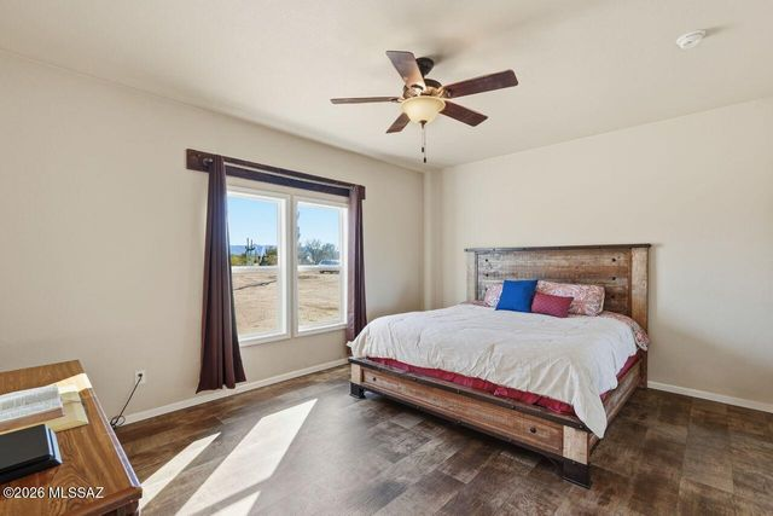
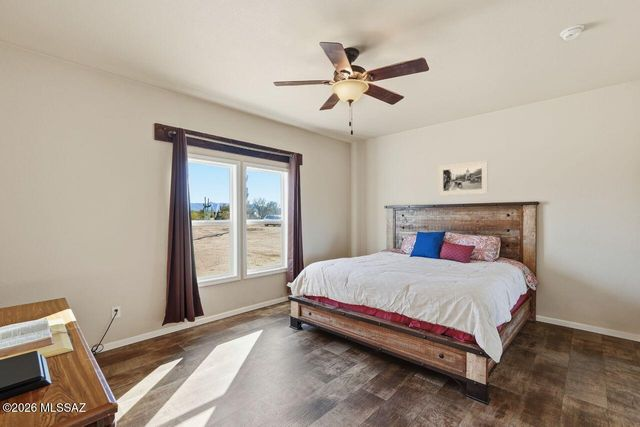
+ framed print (461, 179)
